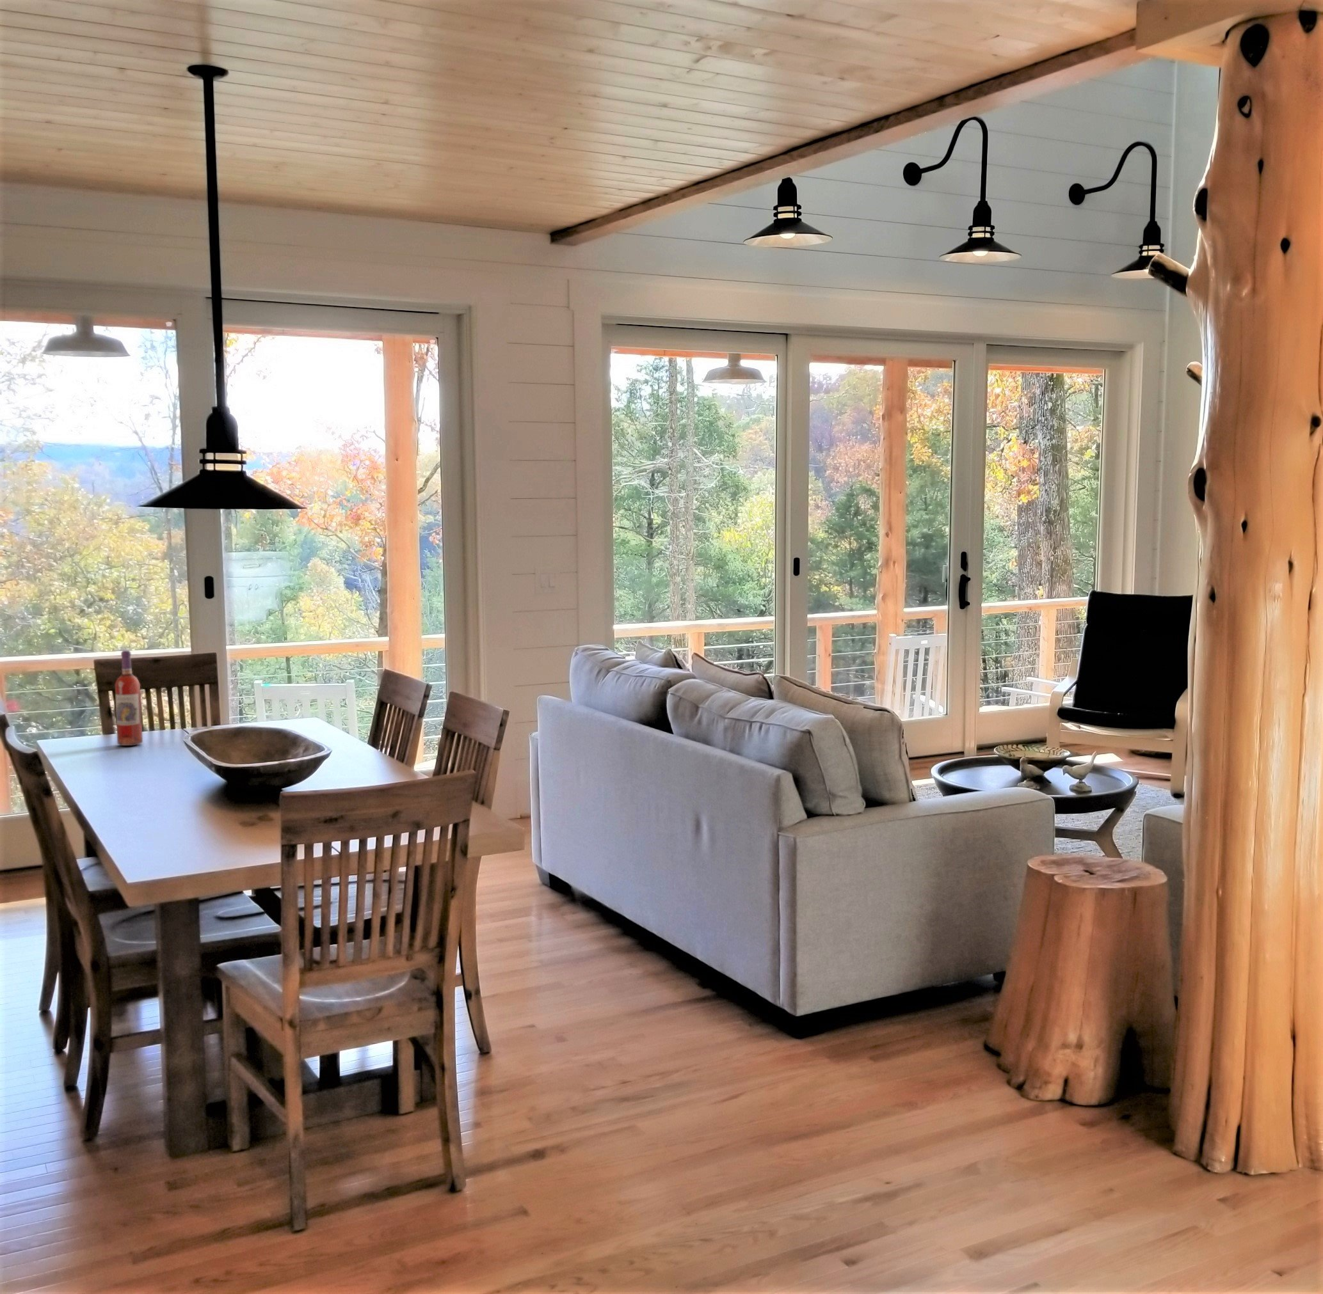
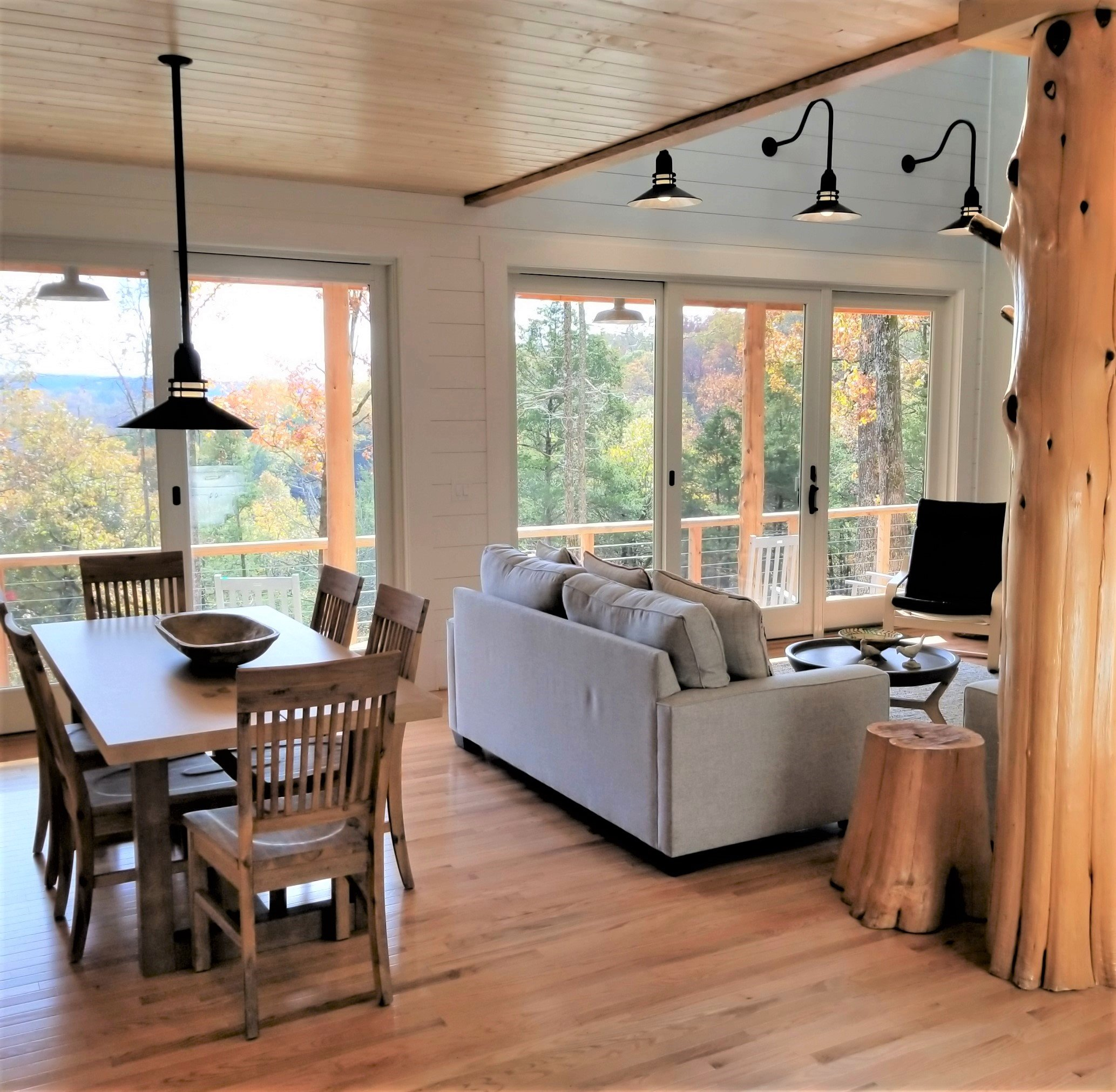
- wine bottle (128, 697)
